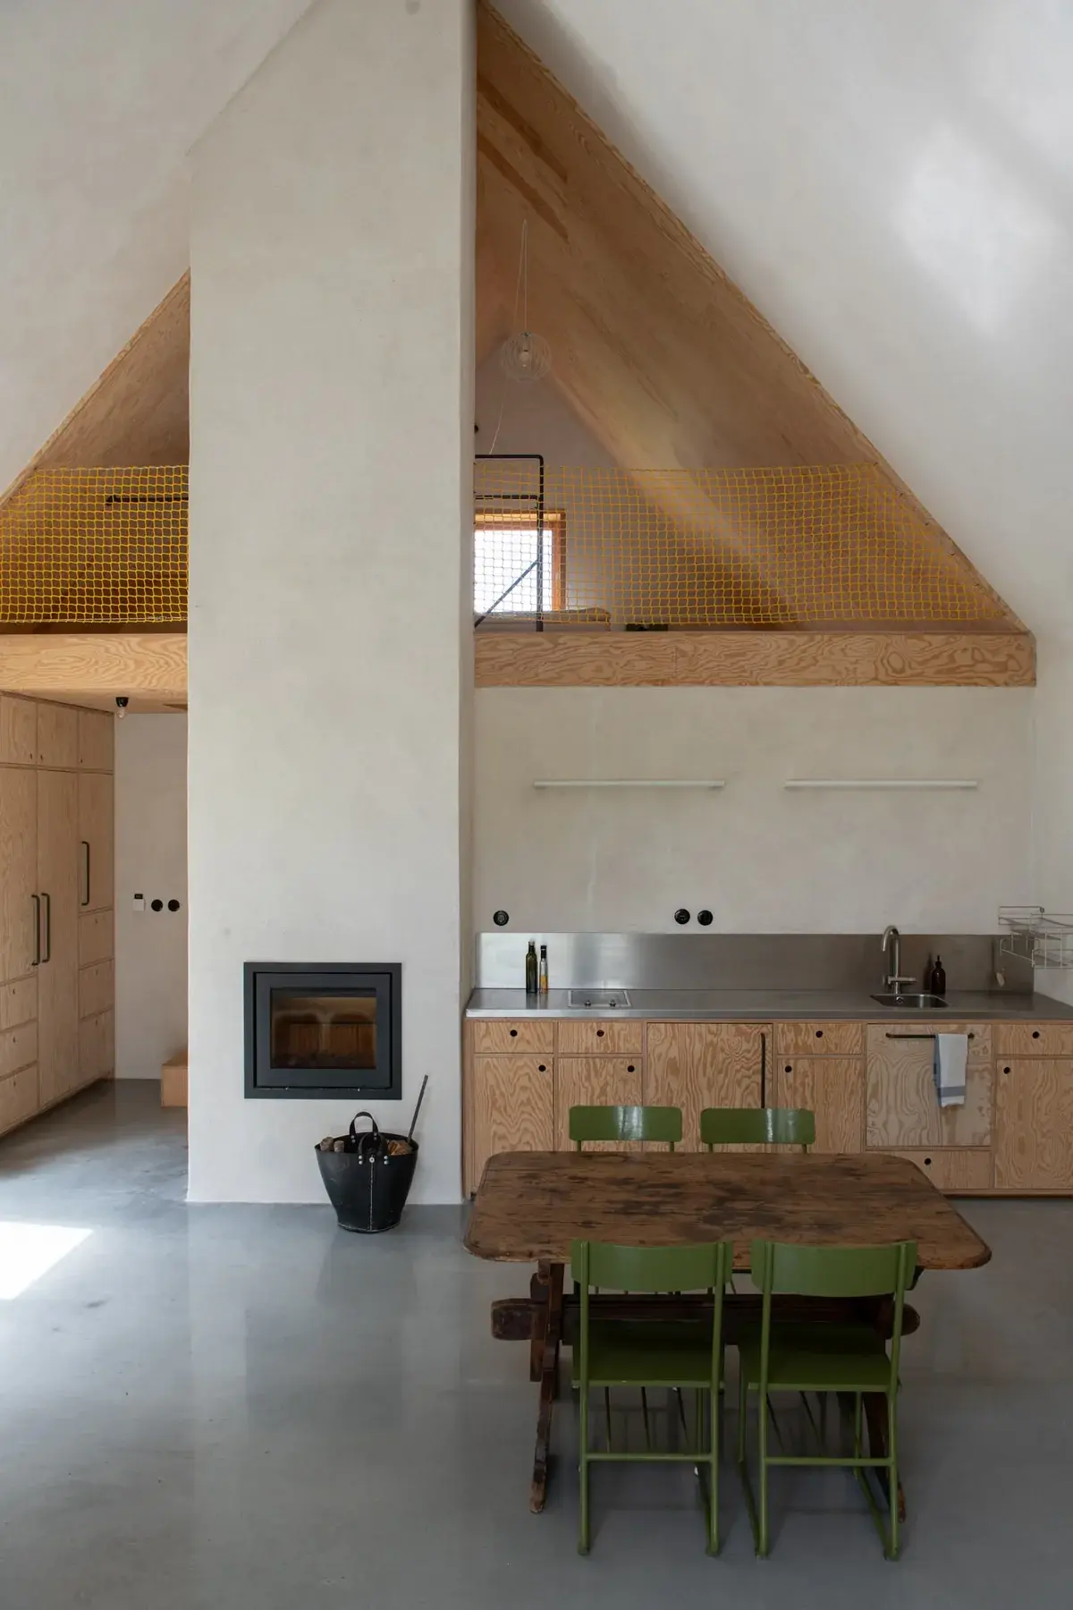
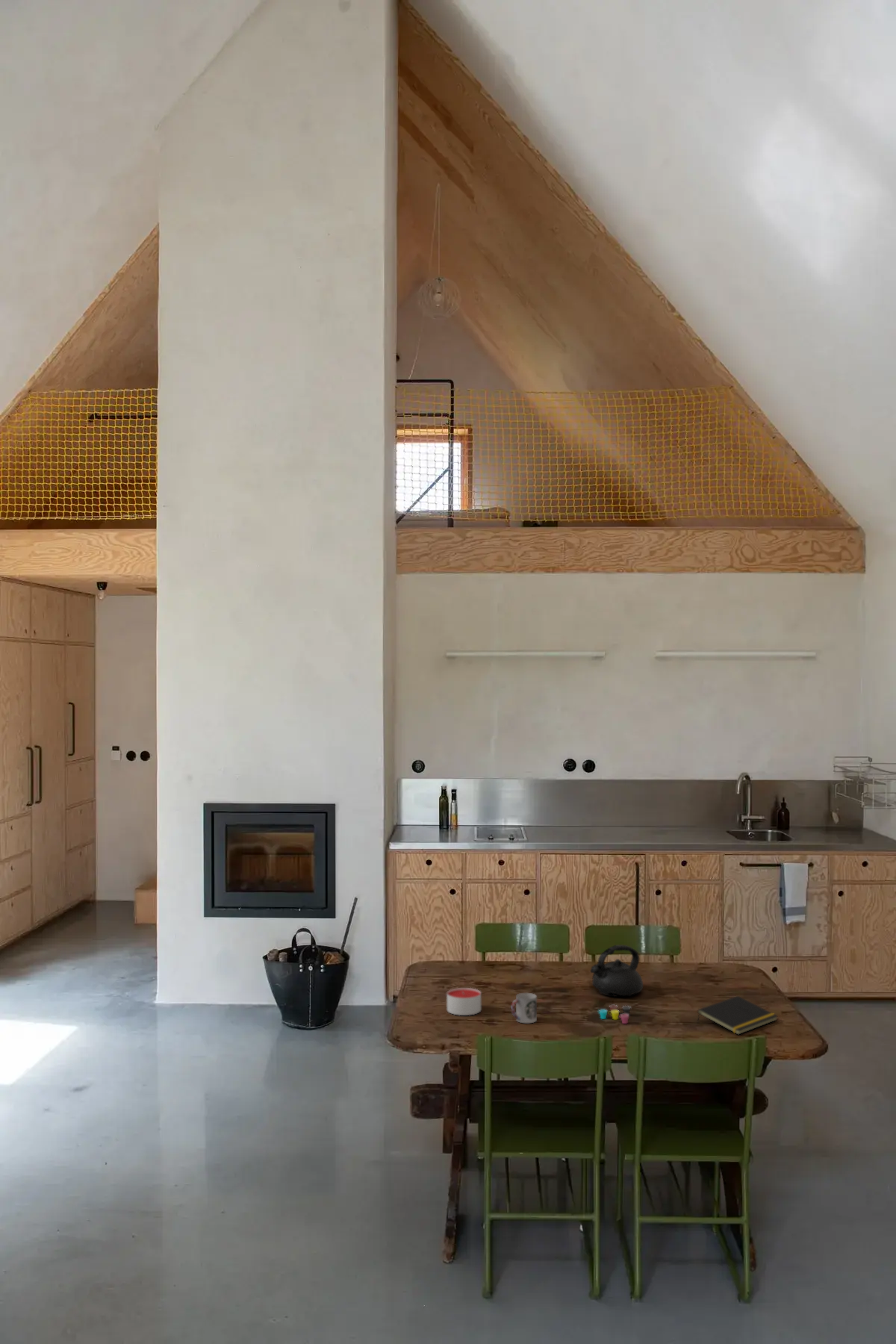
+ candle (464, 1001)
+ cup (523, 1009)
+ cup (618, 1013)
+ teapot (615, 968)
+ notepad (738, 1014)
